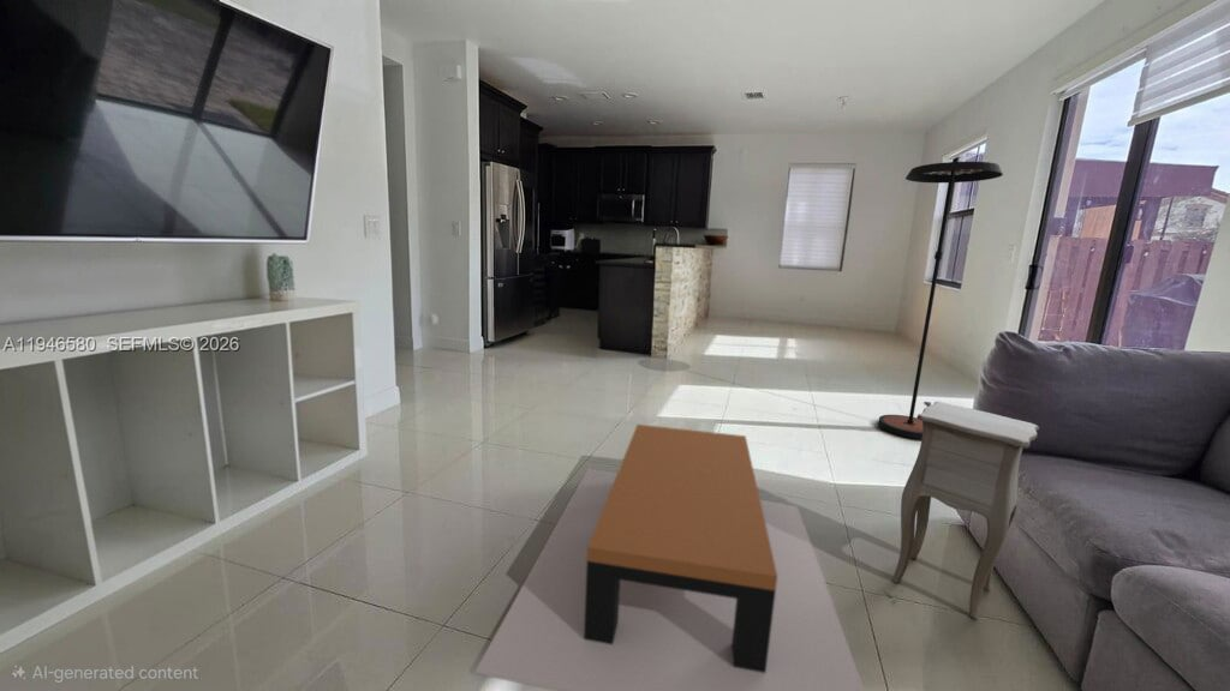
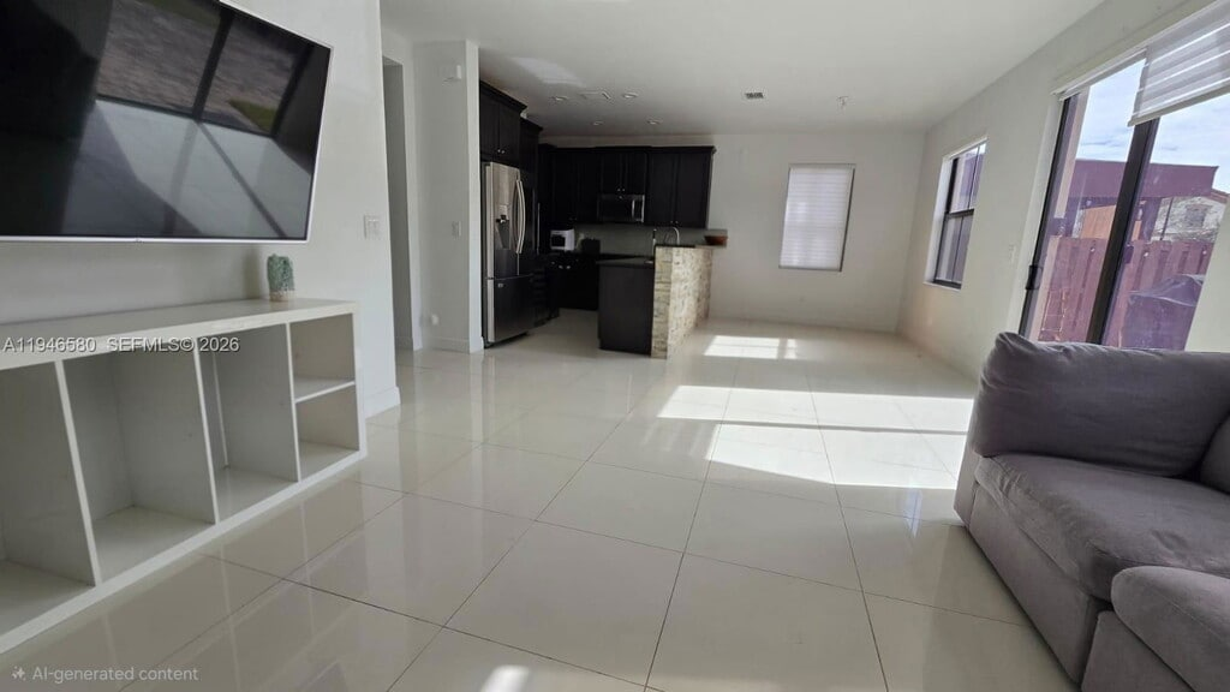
- side table (959, 504)
- coffee table (682, 515)
- floor lamp (929, 301)
